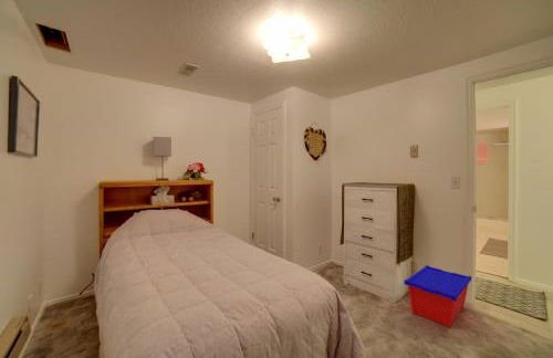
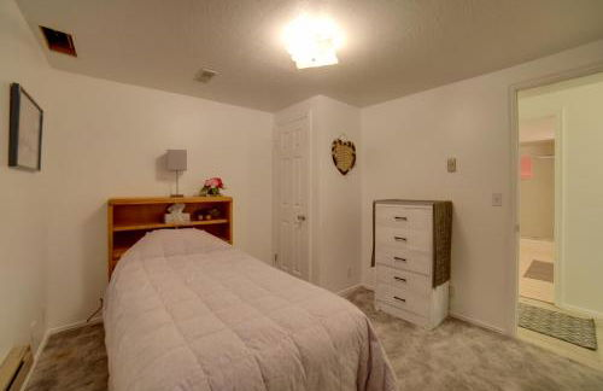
- storage bin (438, 294)
